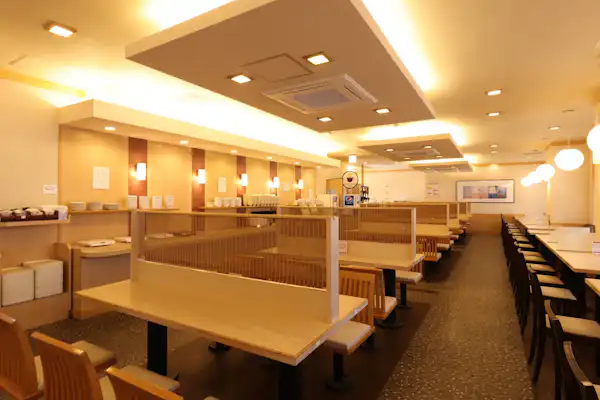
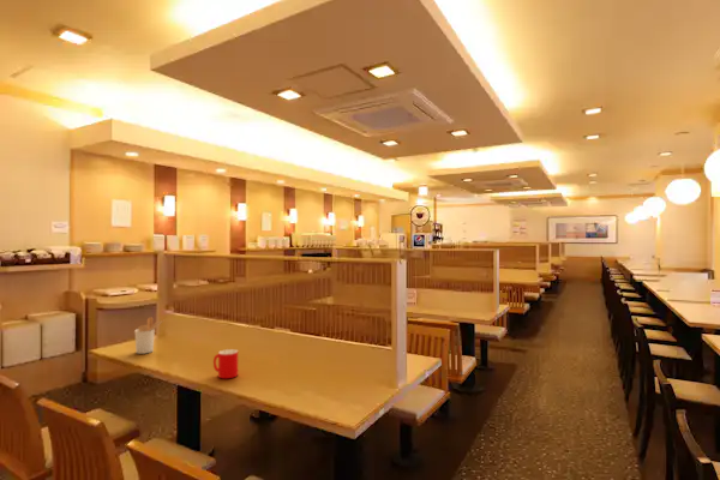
+ utensil holder (149, 335)
+ cup (224, 362)
